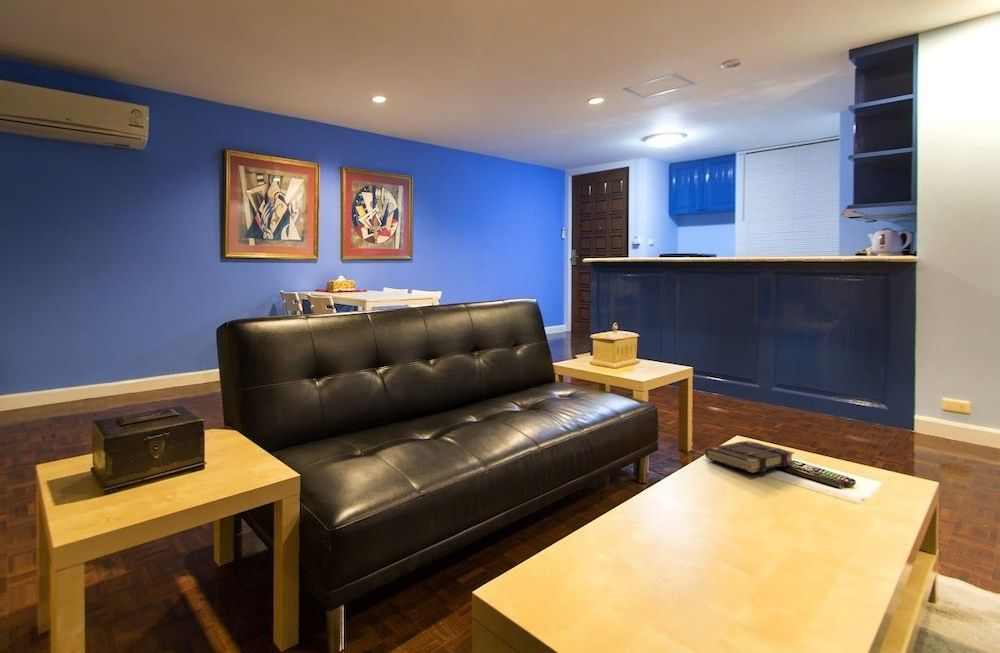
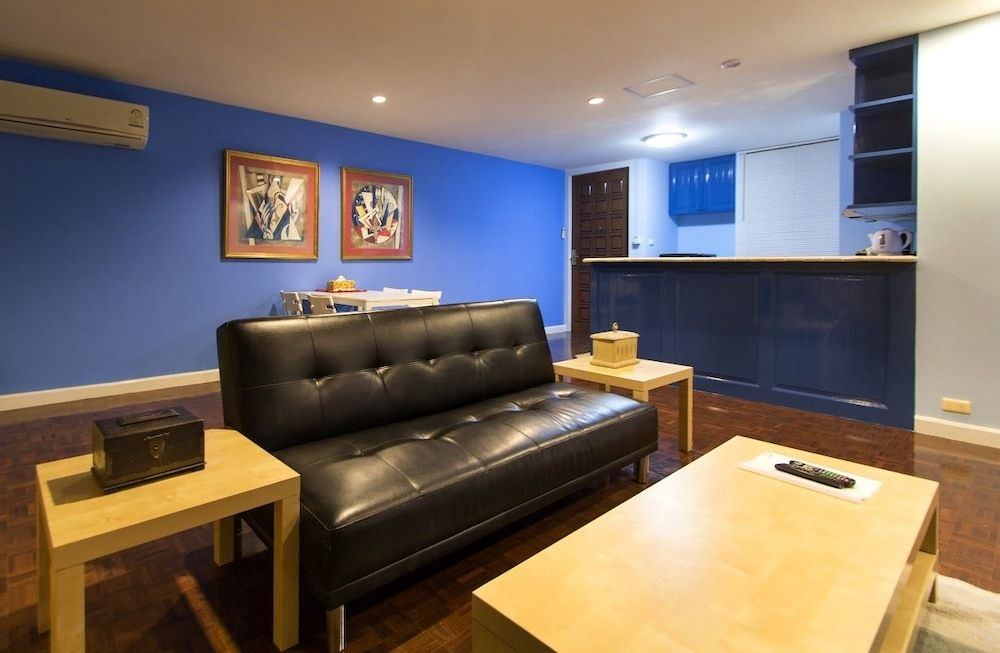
- book (749, 454)
